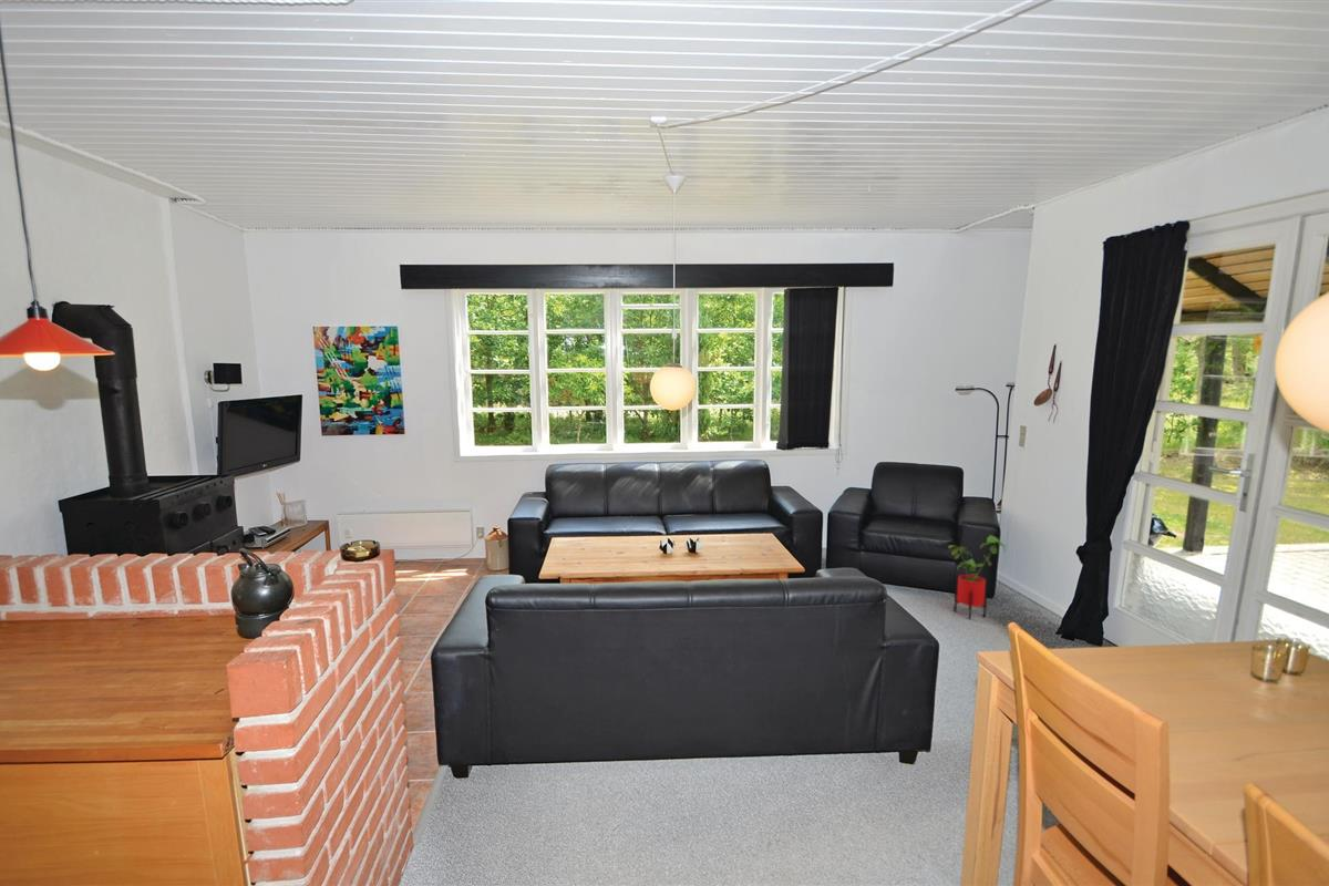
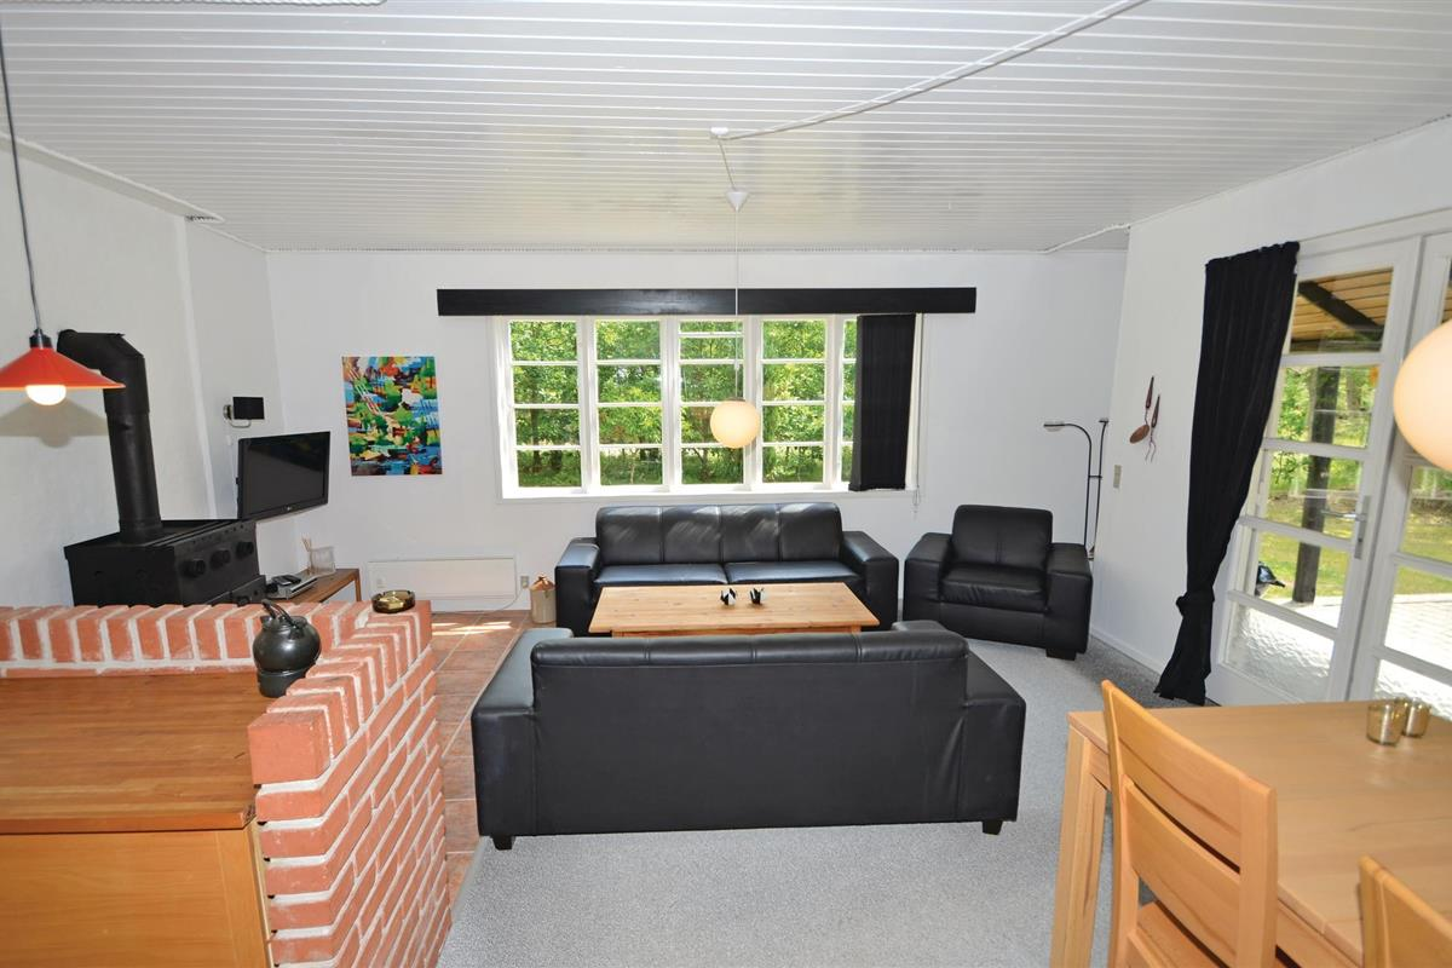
- house plant (975, 574)
